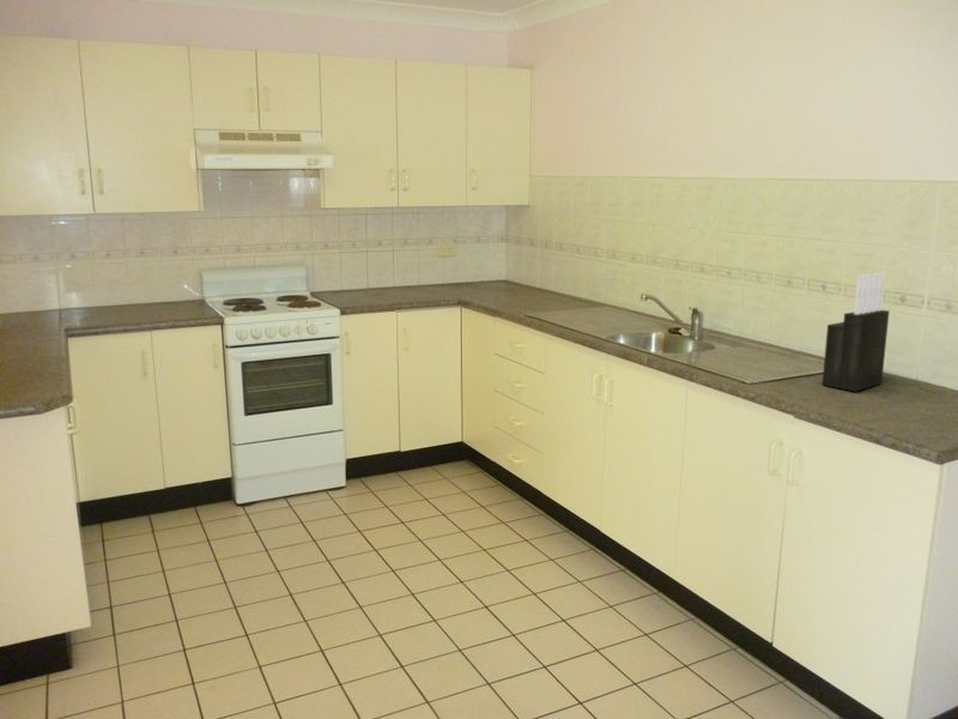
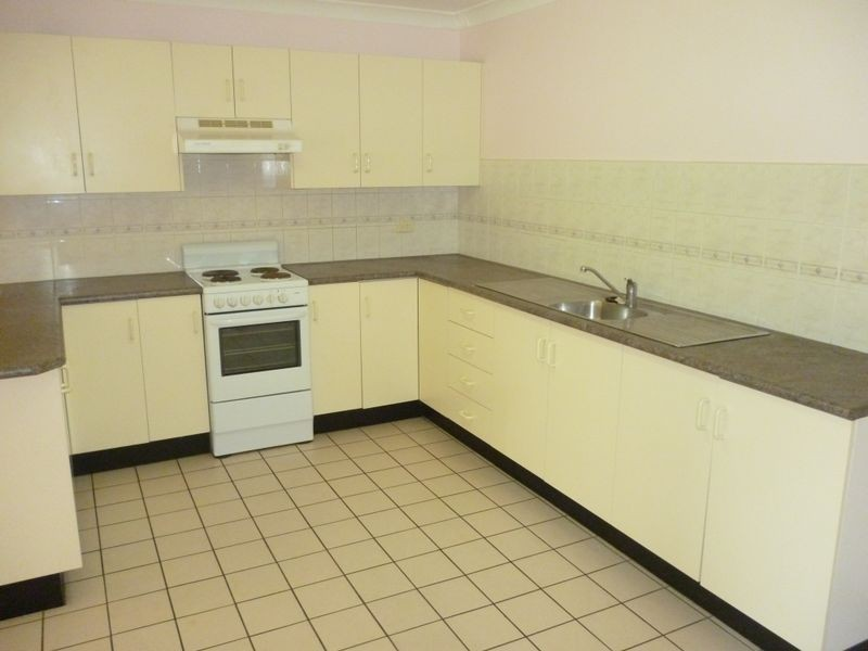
- knife block (853, 328)
